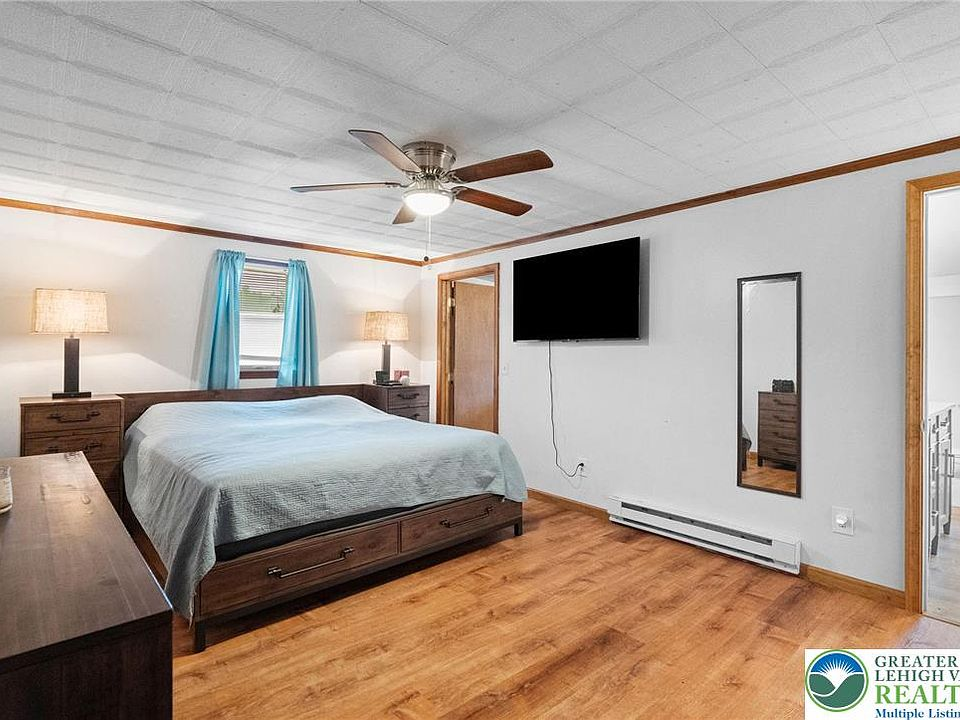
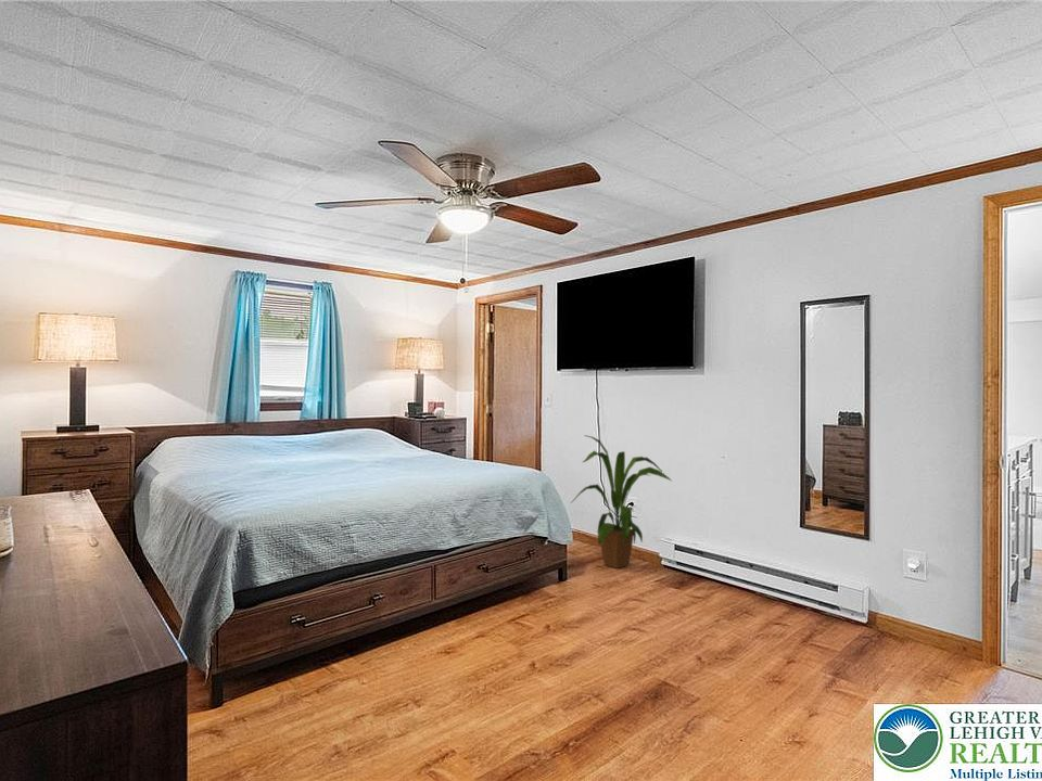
+ house plant (624, 502)
